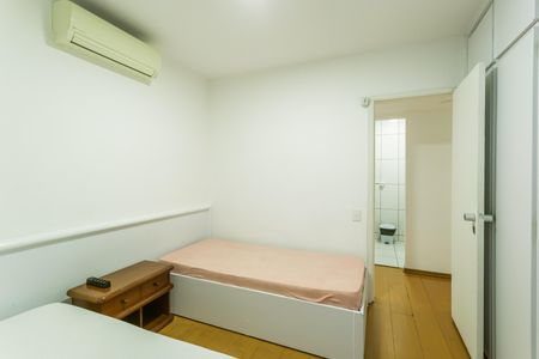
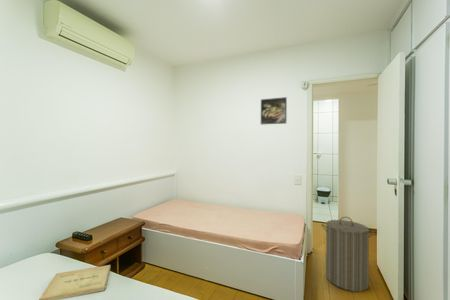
+ book (79, 281)
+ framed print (273, 111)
+ laundry hamper (346, 248)
